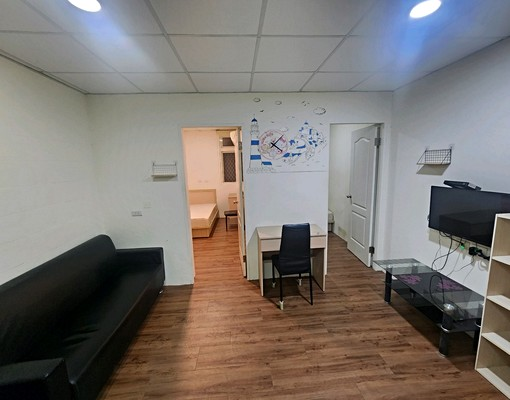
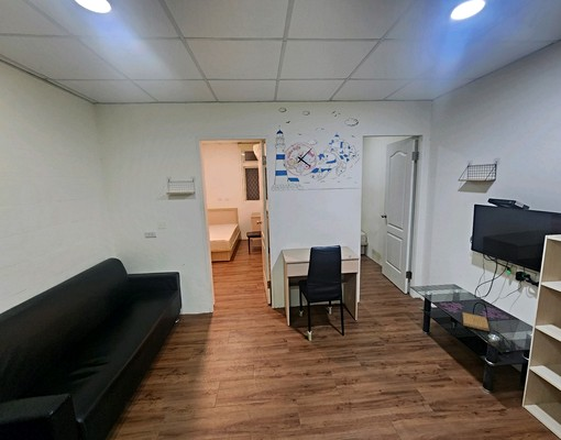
+ book (474, 319)
